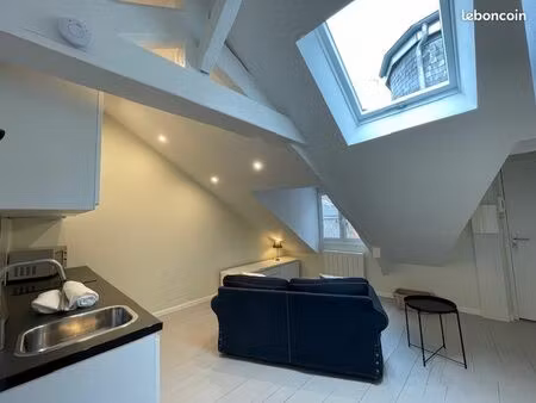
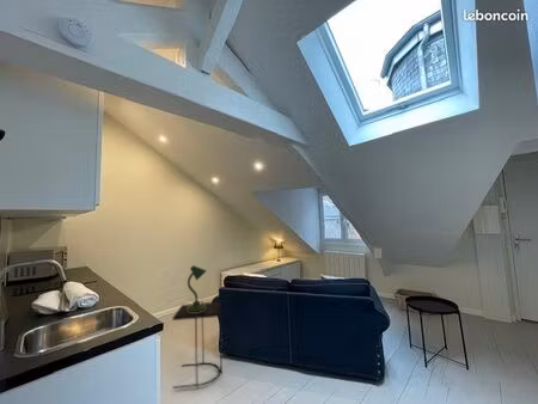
+ side table (202, 339)
+ table lamp (192, 289)
